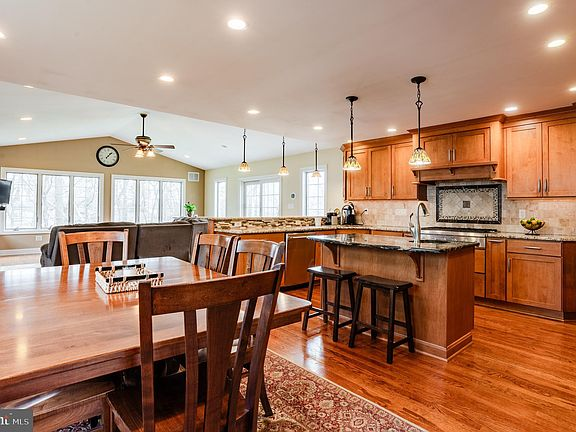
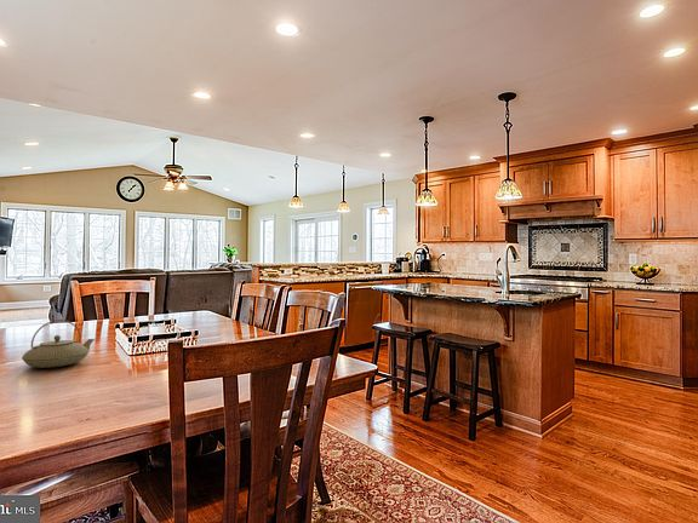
+ teapot (61, 341)
